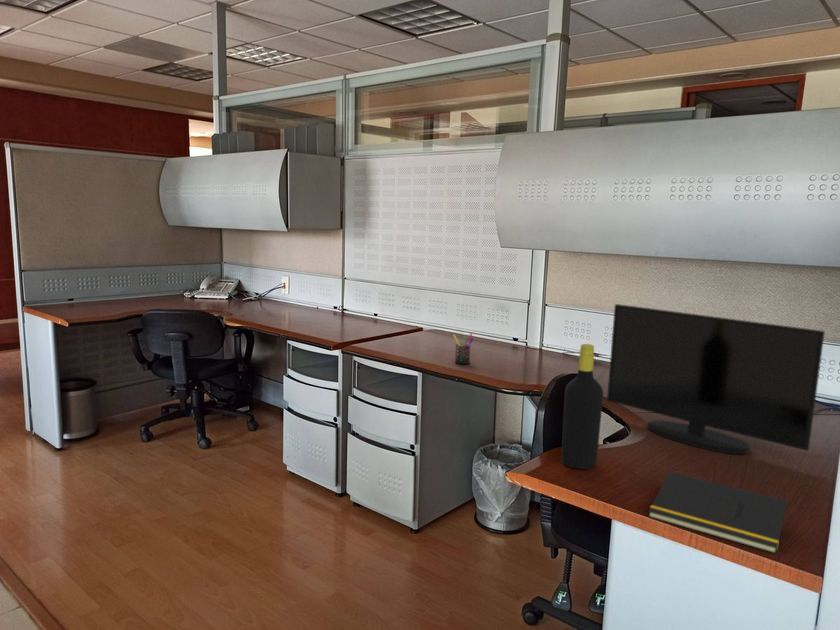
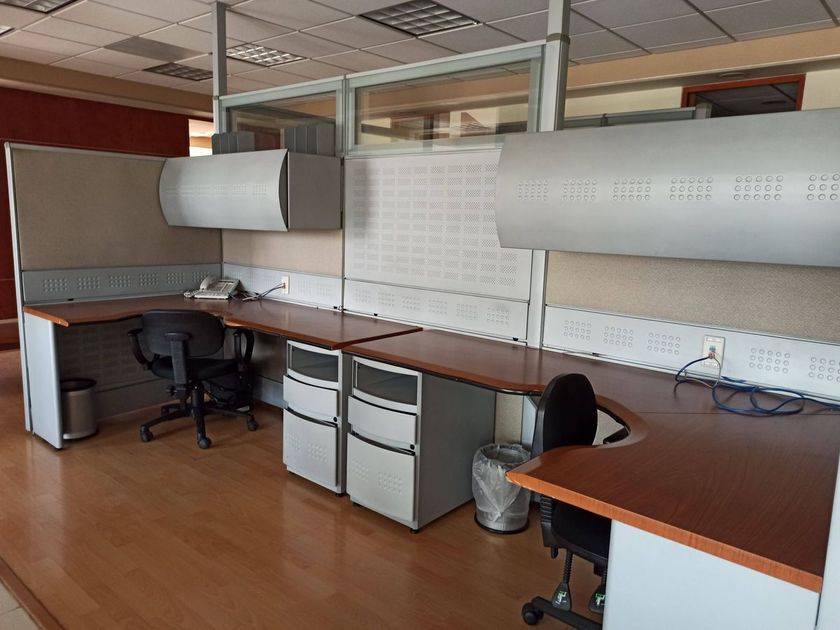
- notepad (717, 508)
- bottle (583, 405)
- pen holder (464, 347)
- monitor (701, 378)
